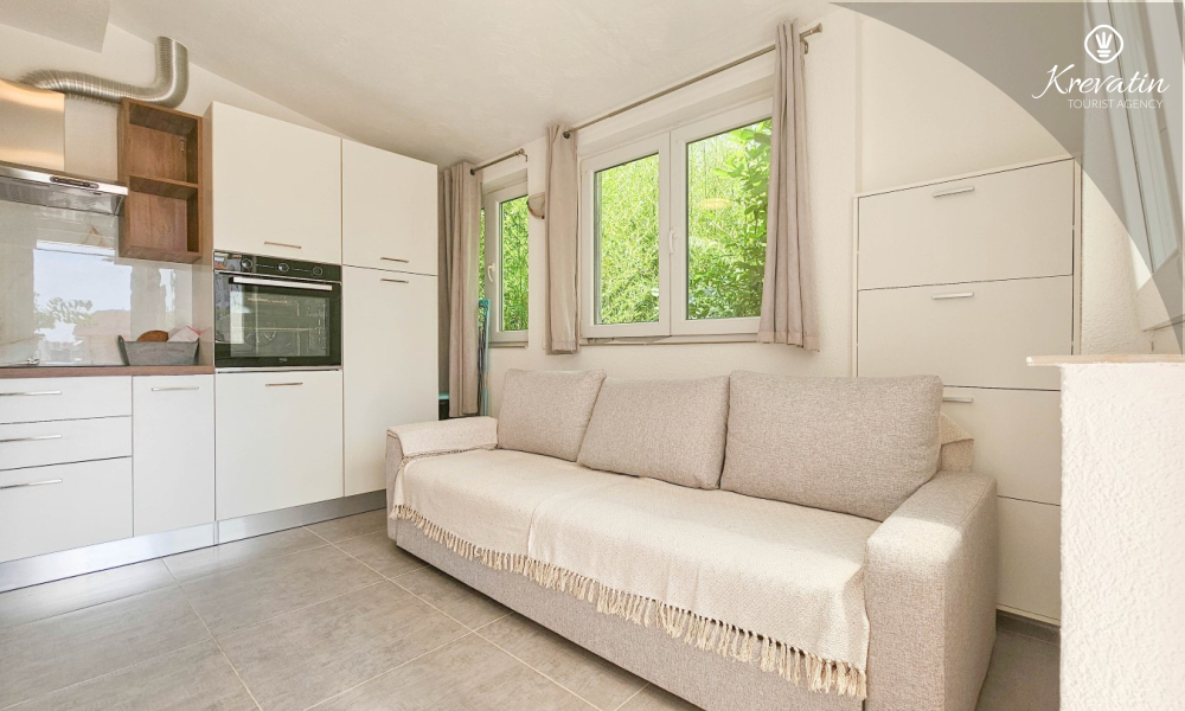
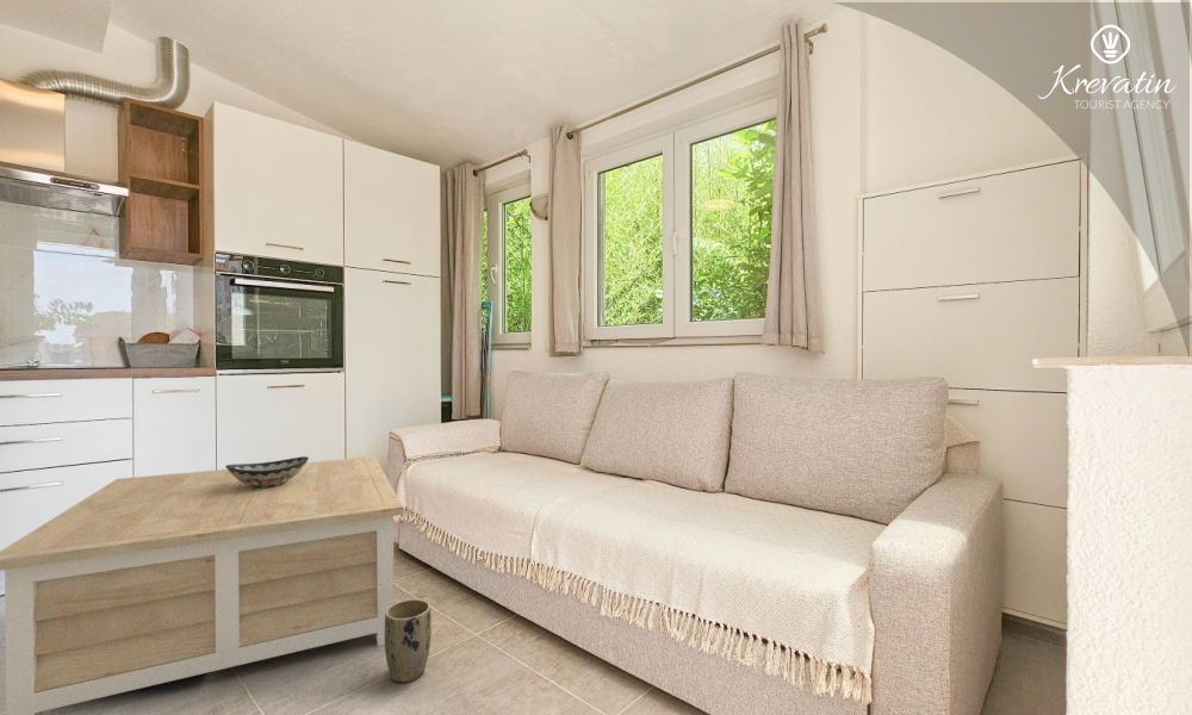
+ coffee table (246, 553)
+ decorative bowl (268, 472)
+ plant pot (408, 640)
